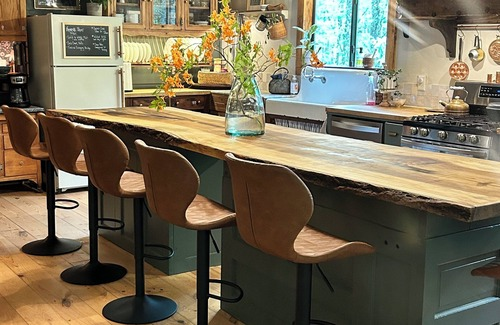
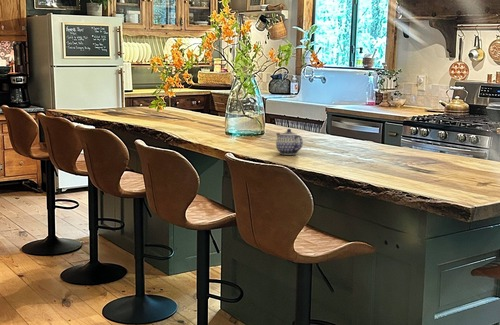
+ teapot (288, 141)
